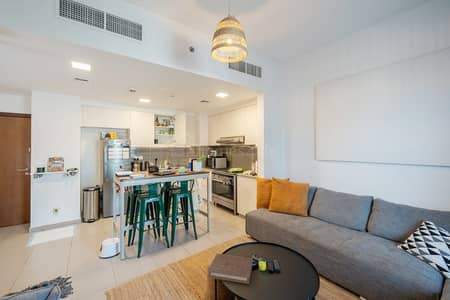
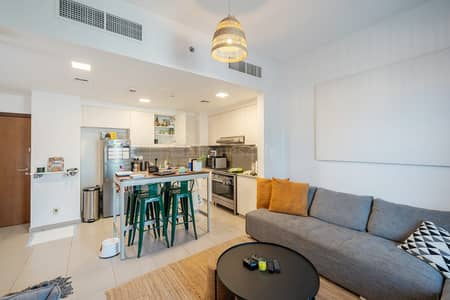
- book (231, 266)
